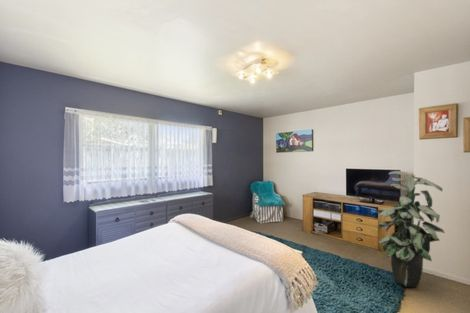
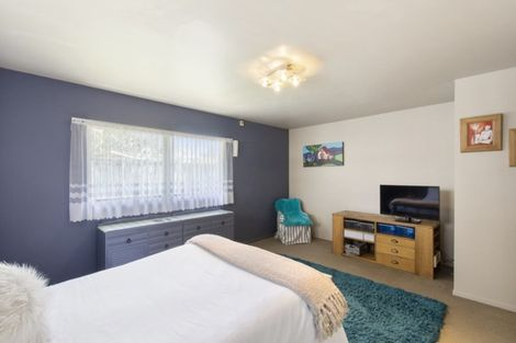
- indoor plant (405, 226)
